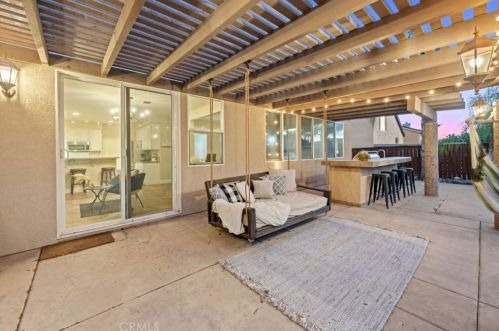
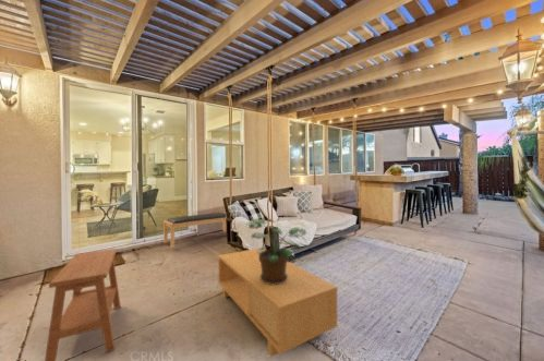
+ coffee table (267, 289)
+ bench (201, 224)
+ potted plant (275, 248)
+ side table (89, 298)
